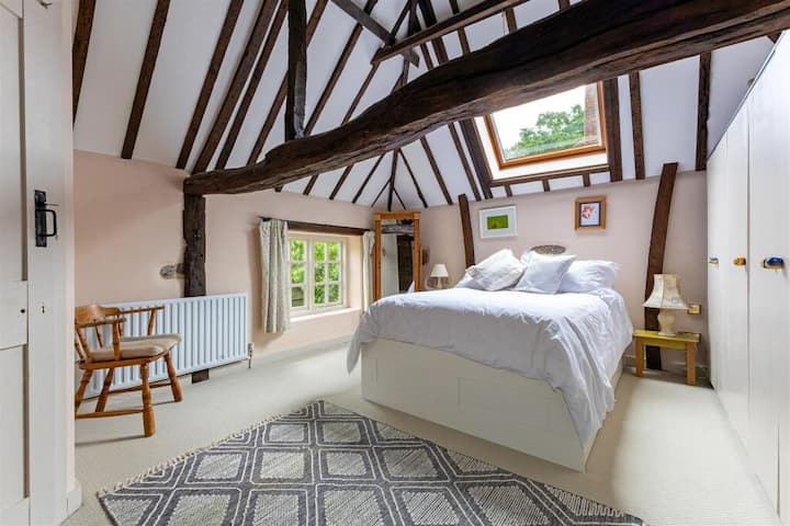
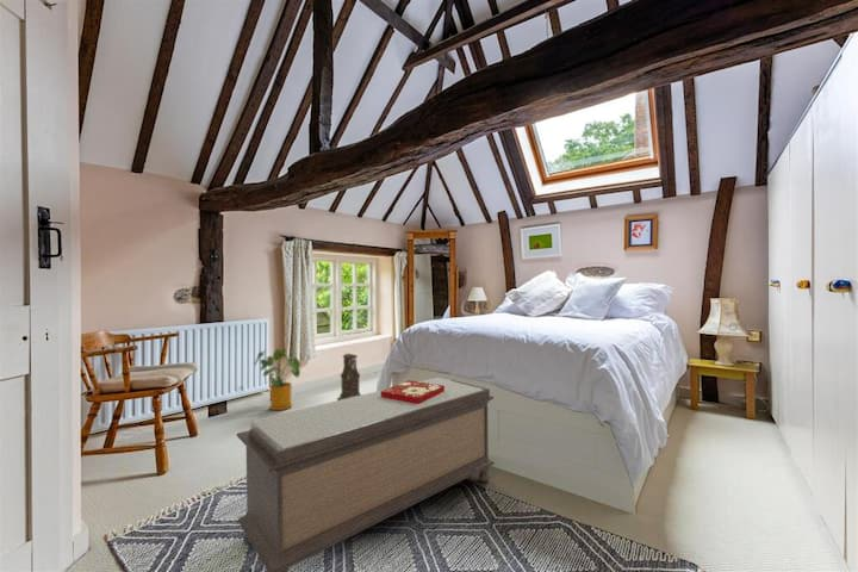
+ bench (381, 454)
+ house plant (278, 379)
+ decorative box (412, 391)
+ clock tower (350, 384)
